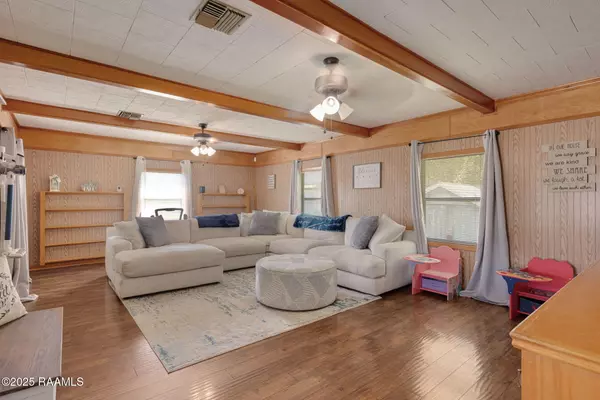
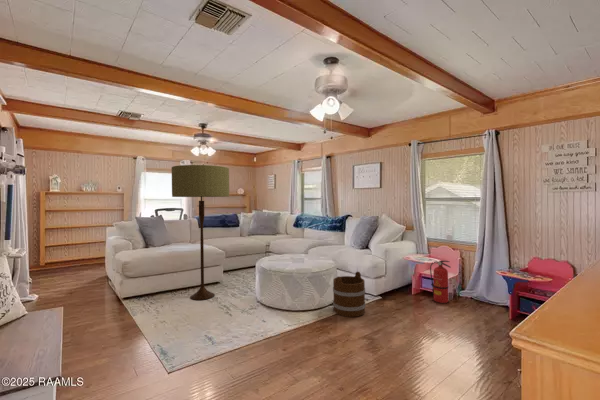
+ fire extinguisher (440, 280)
+ bucket (348, 292)
+ floor lamp (201, 231)
